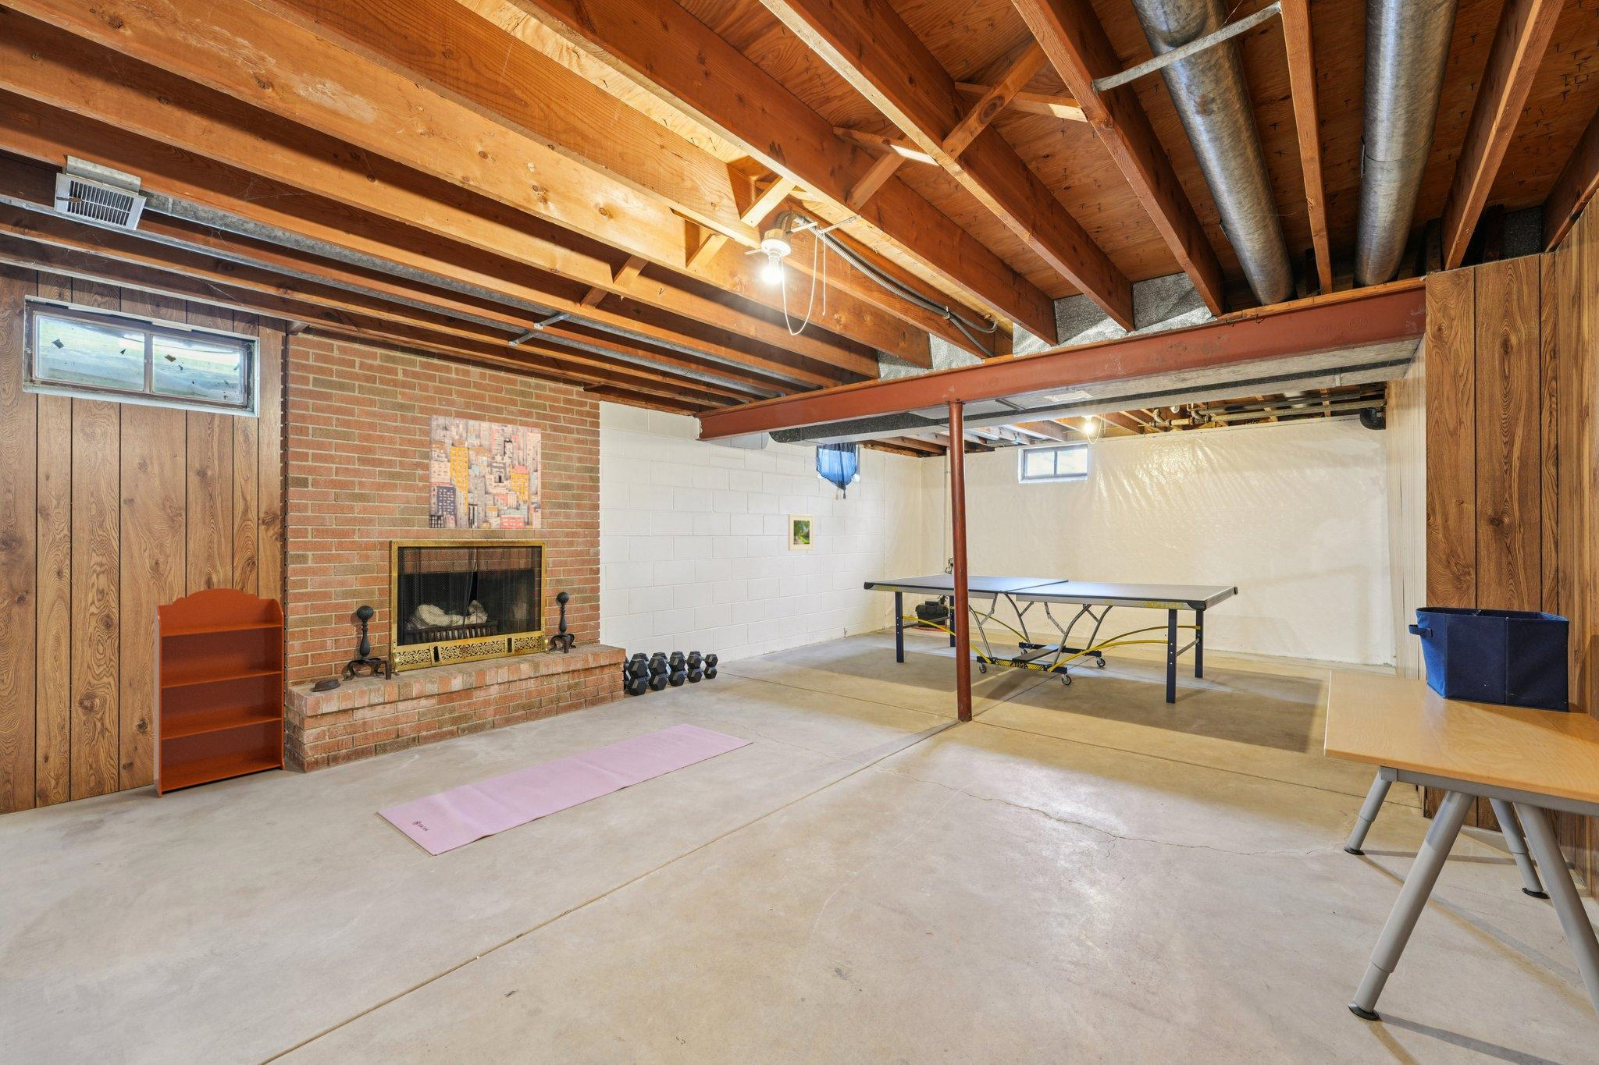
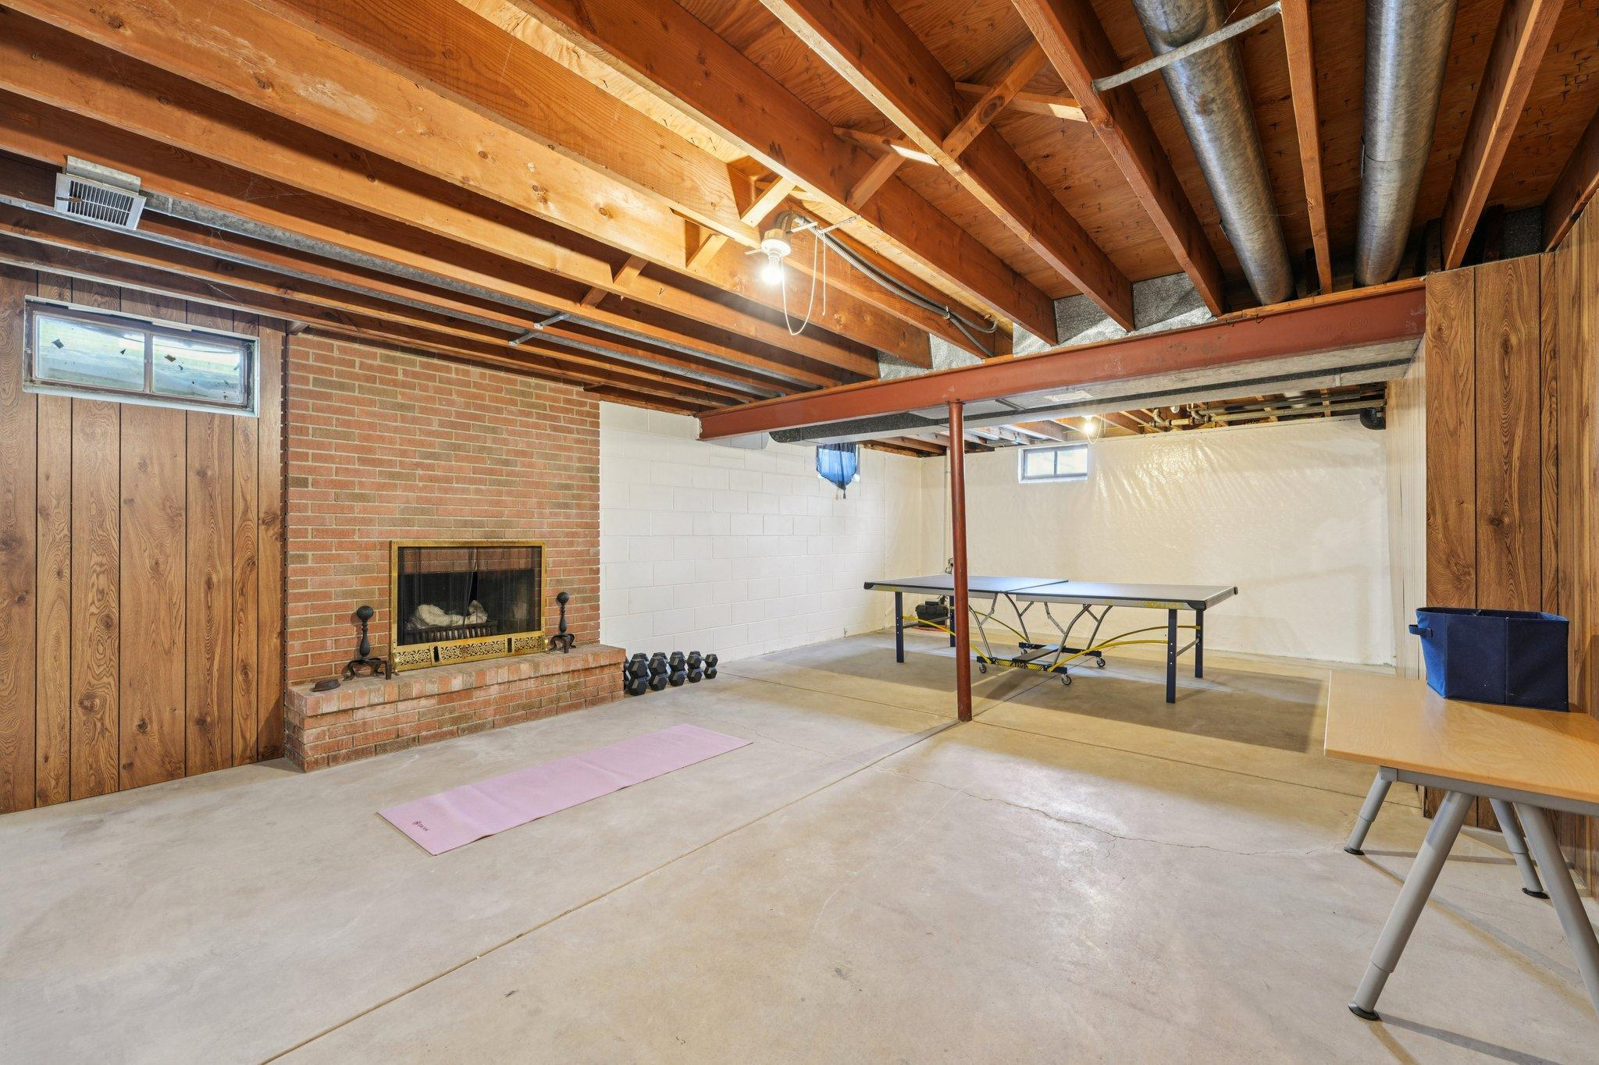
- bookcase (221, 682)
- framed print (801, 532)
- wall art (487, 475)
